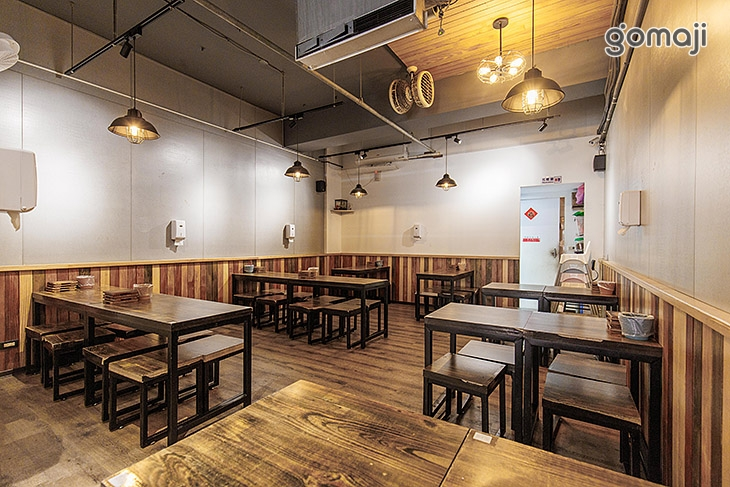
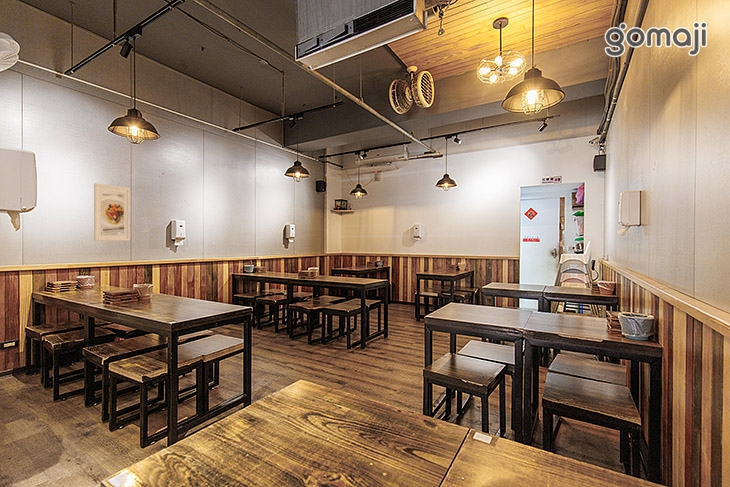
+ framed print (112, 213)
